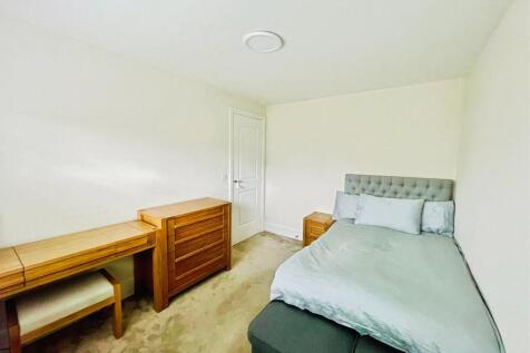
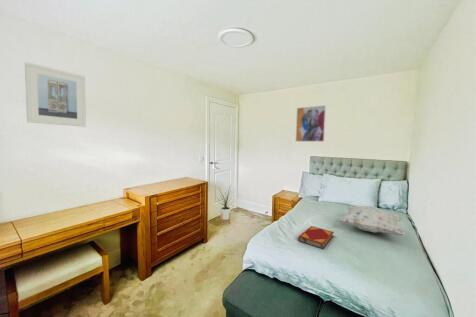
+ hardback book (316, 236)
+ decorative pillow (371, 218)
+ wall art (310, 124)
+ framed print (58, 97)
+ house plant (225, 203)
